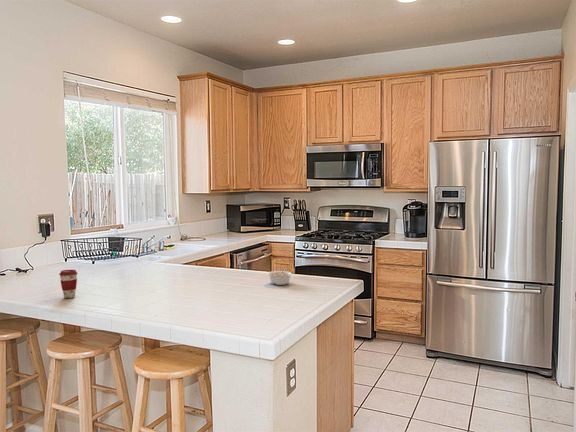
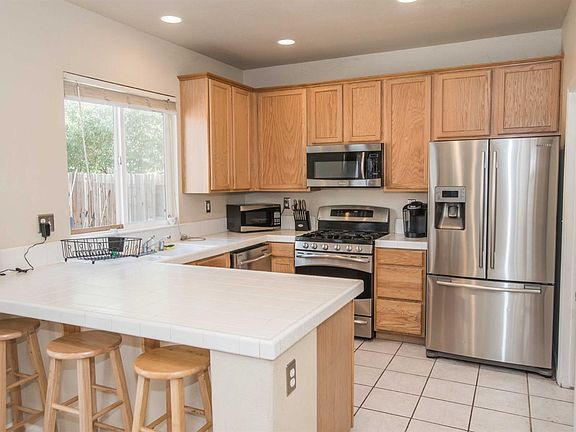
- coffee cup (68, 283)
- legume (279, 277)
